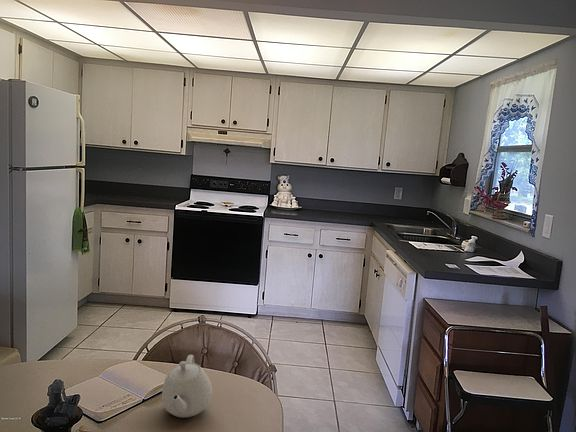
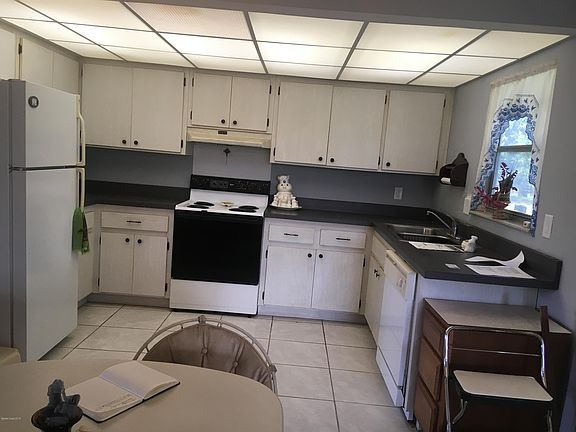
- teapot (186, 387)
